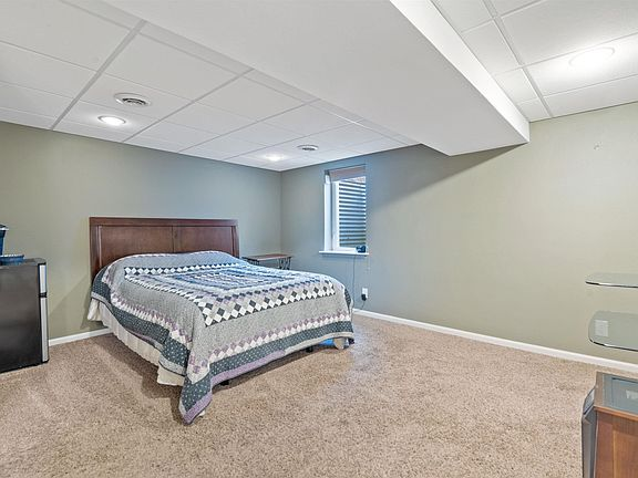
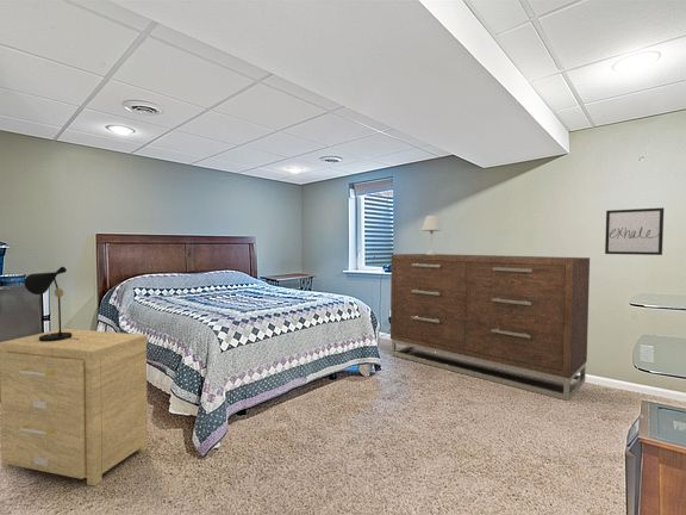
+ wall art (632, 231)
+ dresser (478, 311)
+ table lamp (58, 302)
+ table lamp (431, 235)
+ side table (71, 399)
